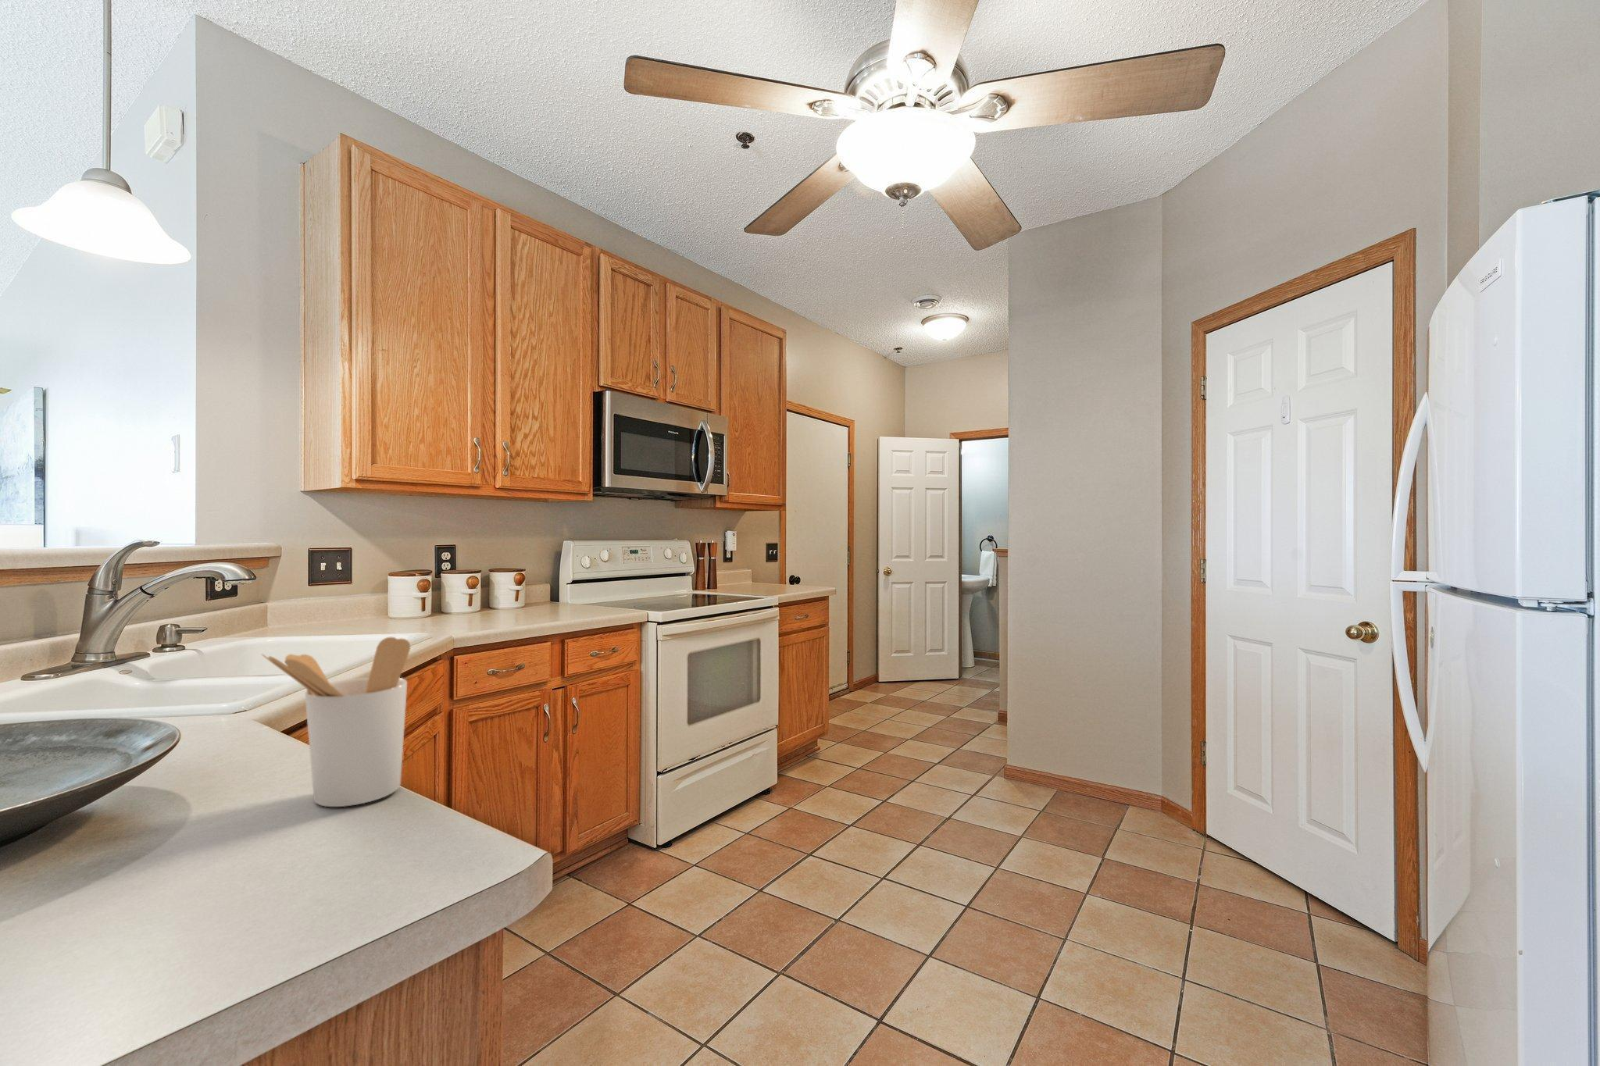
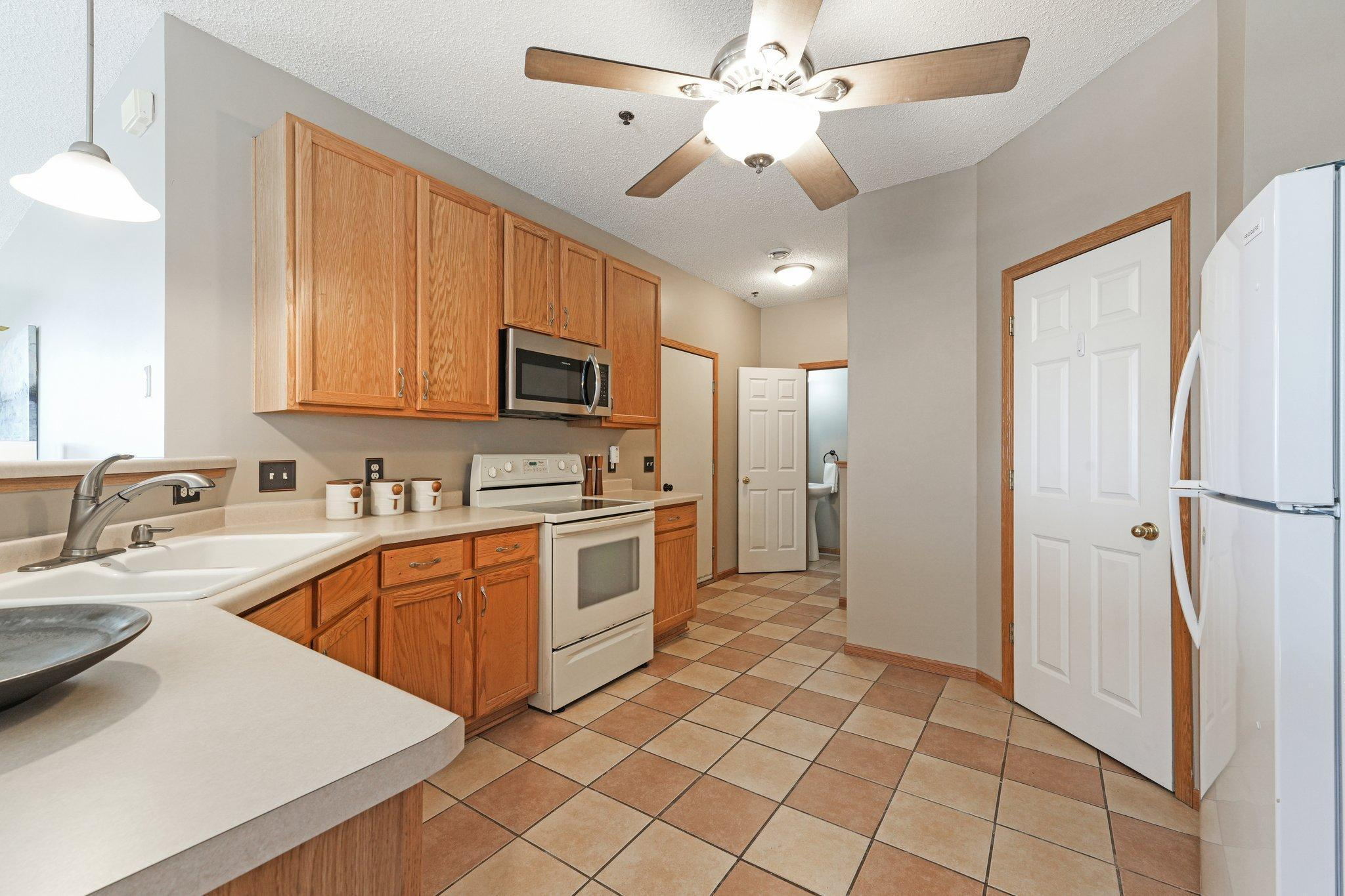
- utensil holder (337, 720)
